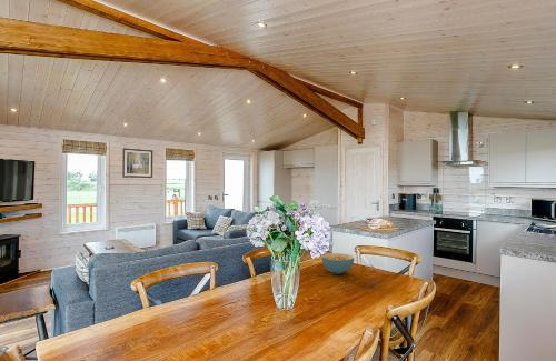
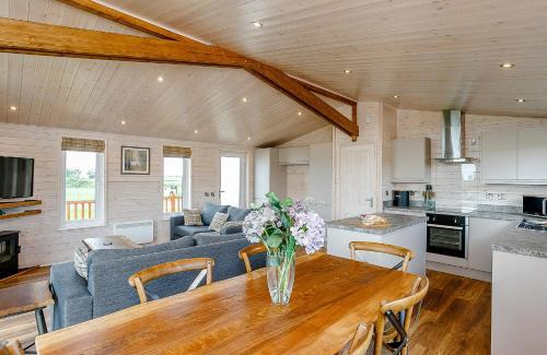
- cereal bowl (337, 264)
